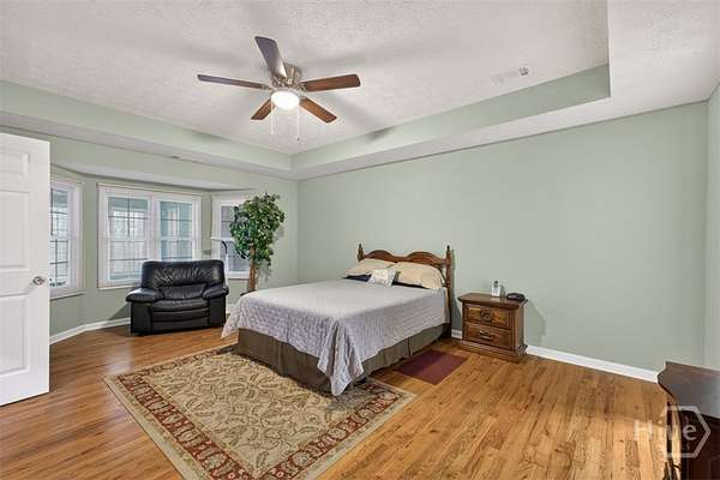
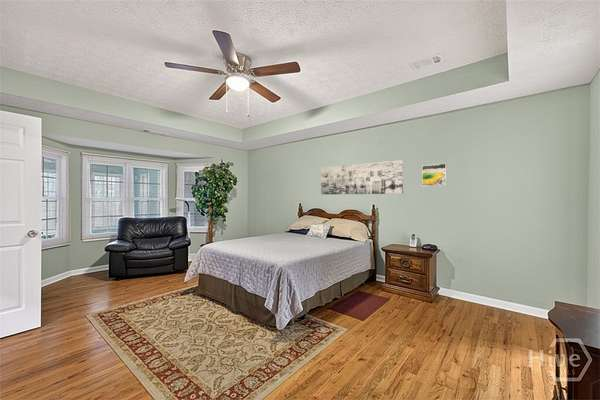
+ wall art (357, 179)
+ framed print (433, 175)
